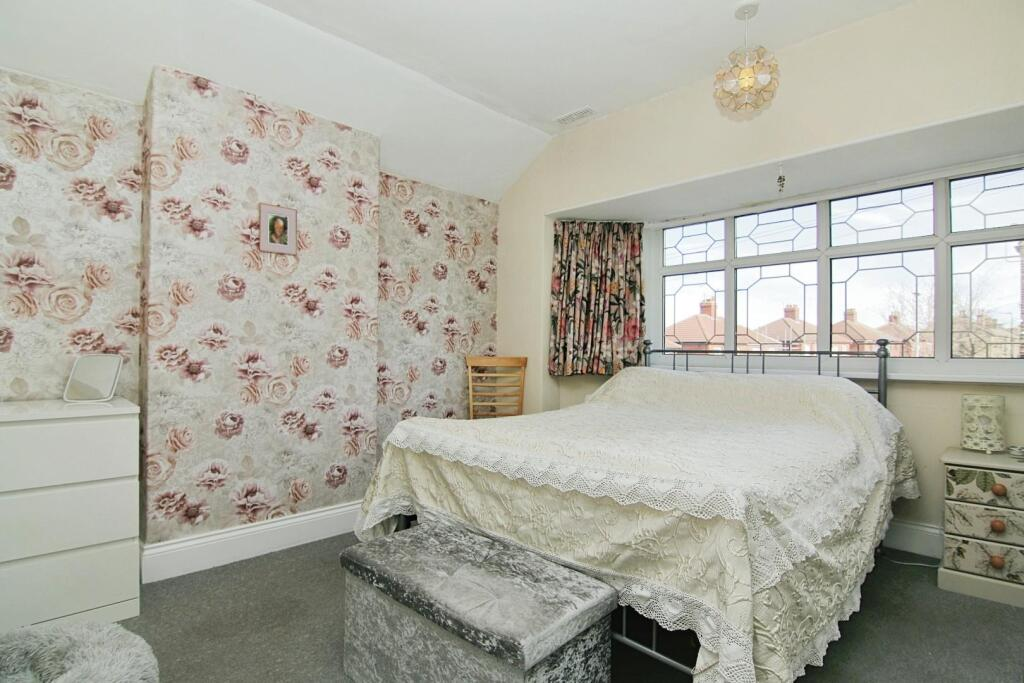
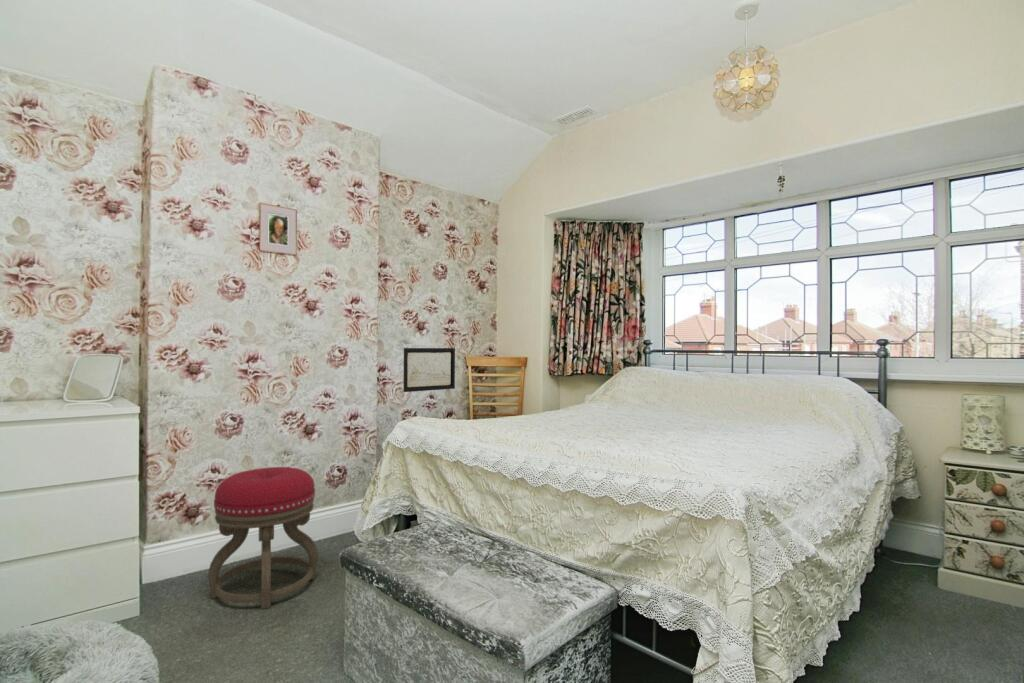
+ wall art (430, 369)
+ stool (266, 530)
